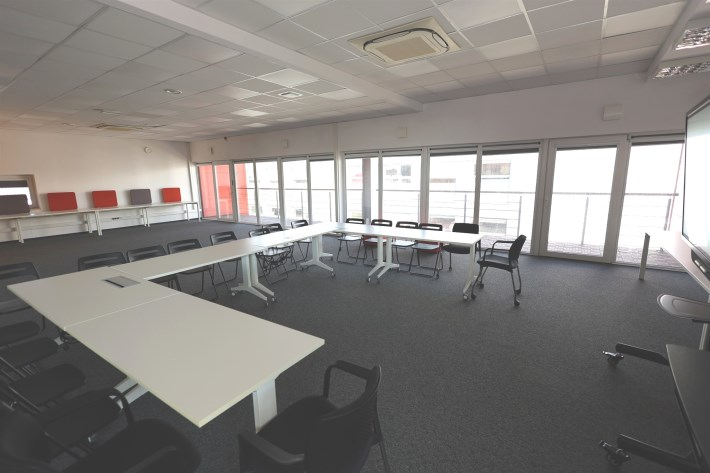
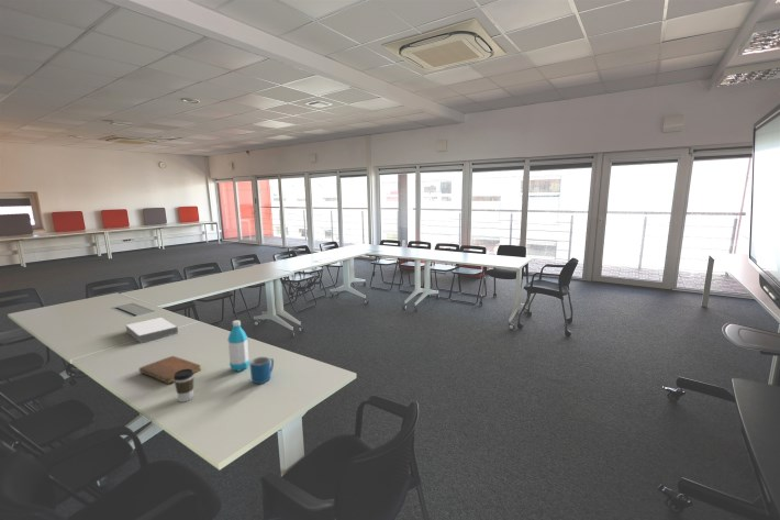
+ notebook (170, 368)
+ water bottle (237, 344)
+ coffee cup (185, 385)
+ paper stack (152, 329)
+ mug (263, 368)
